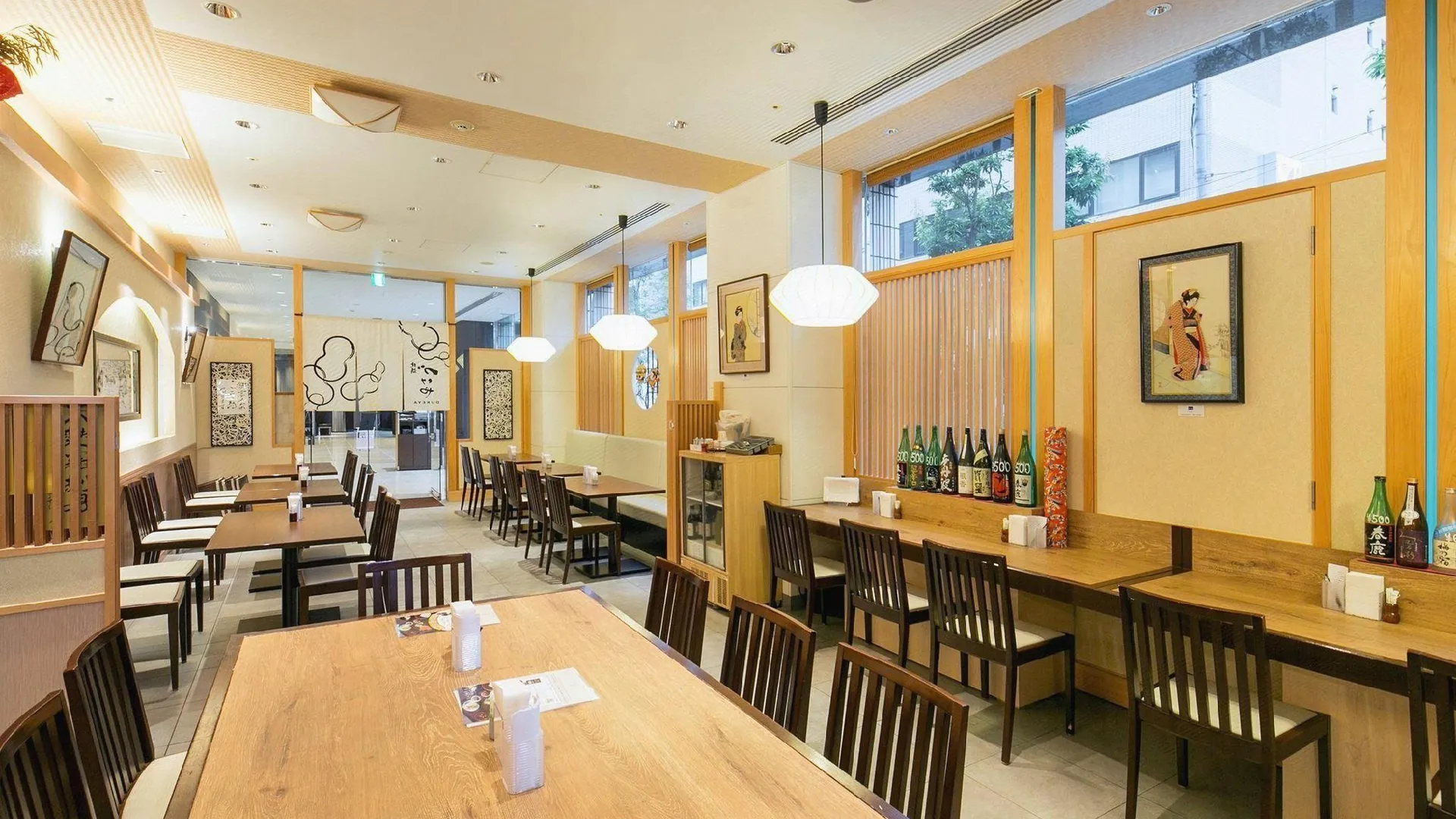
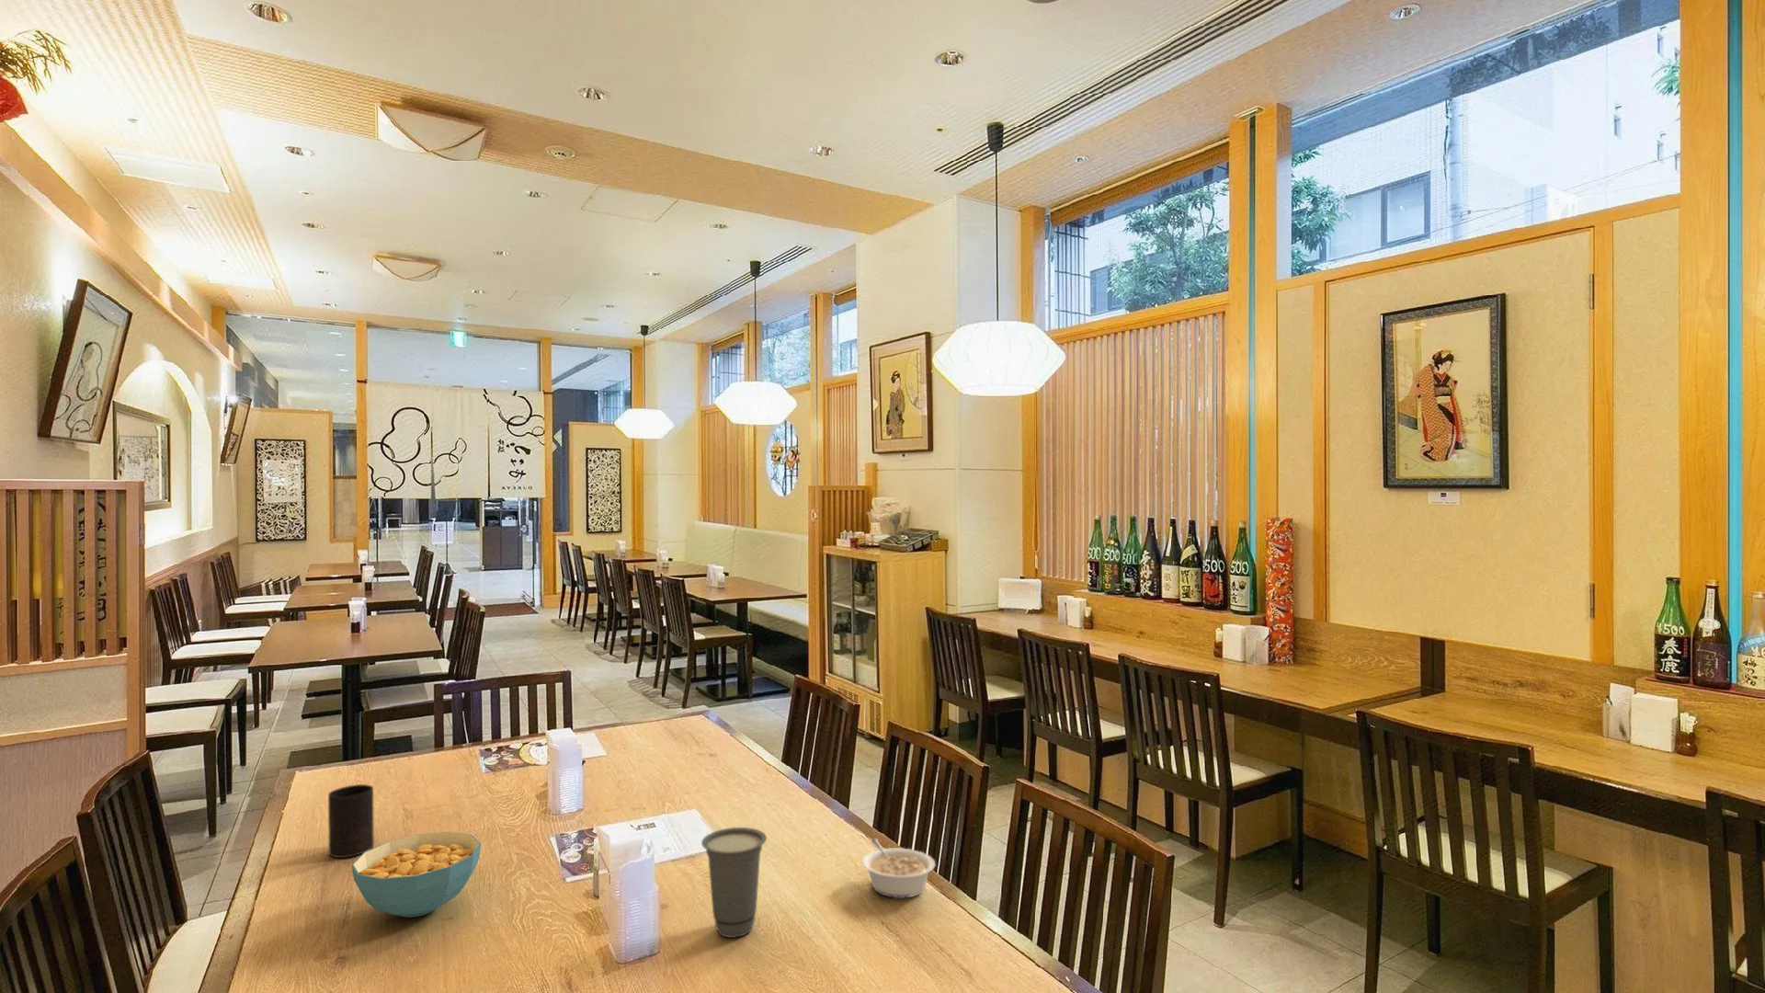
+ cup (735, 884)
+ cereal bowl (418, 880)
+ cup (352, 820)
+ legume (896, 871)
